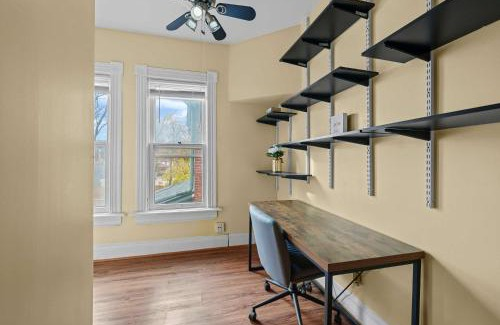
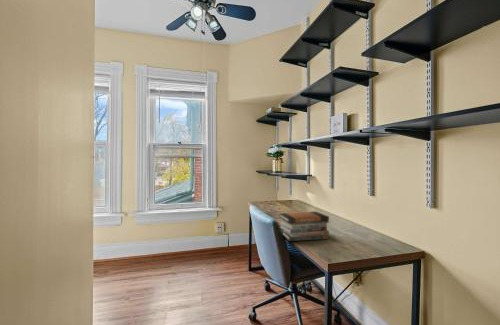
+ book stack (303, 225)
